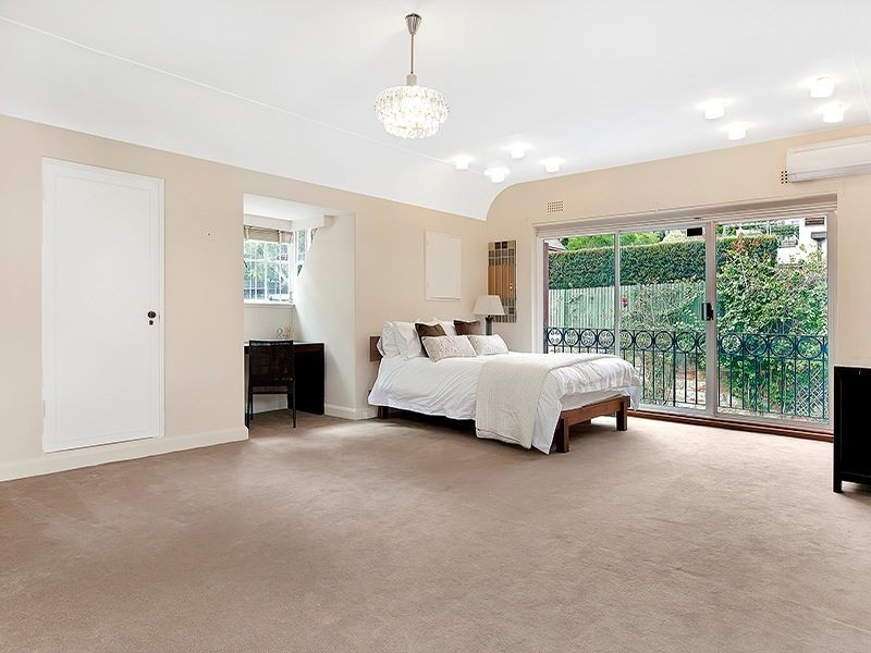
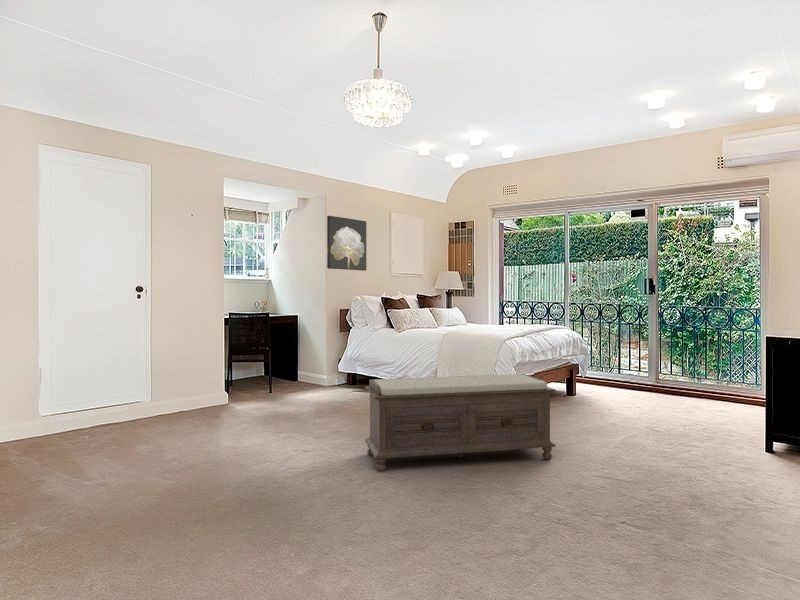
+ bench (458, 418)
+ wall art (347, 244)
